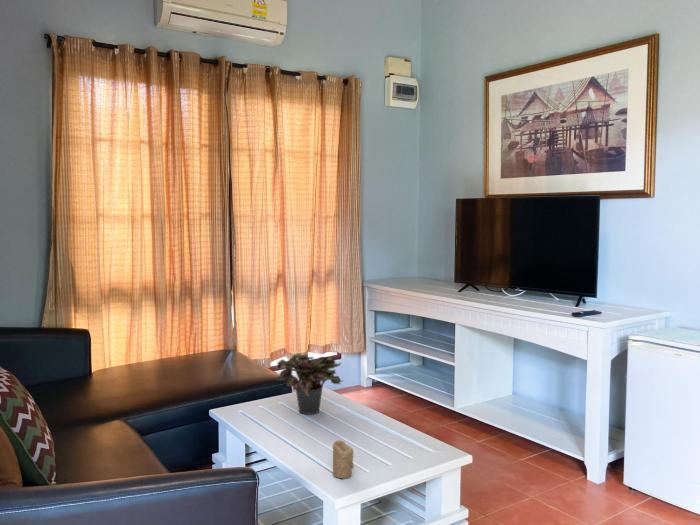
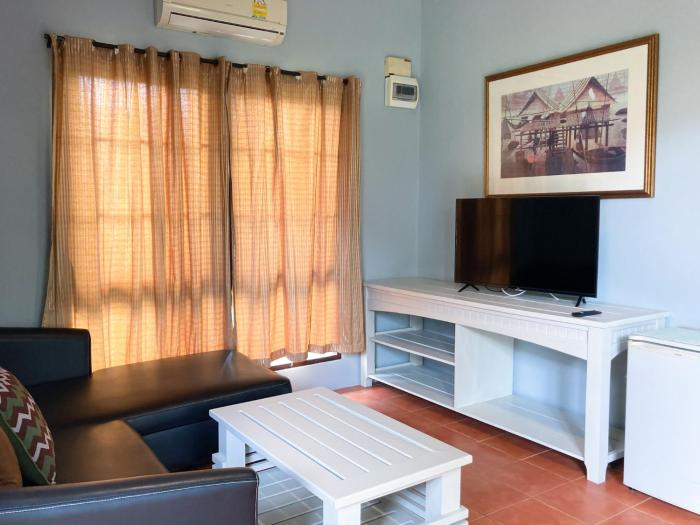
- candle (343, 458)
- potted plant (310, 383)
